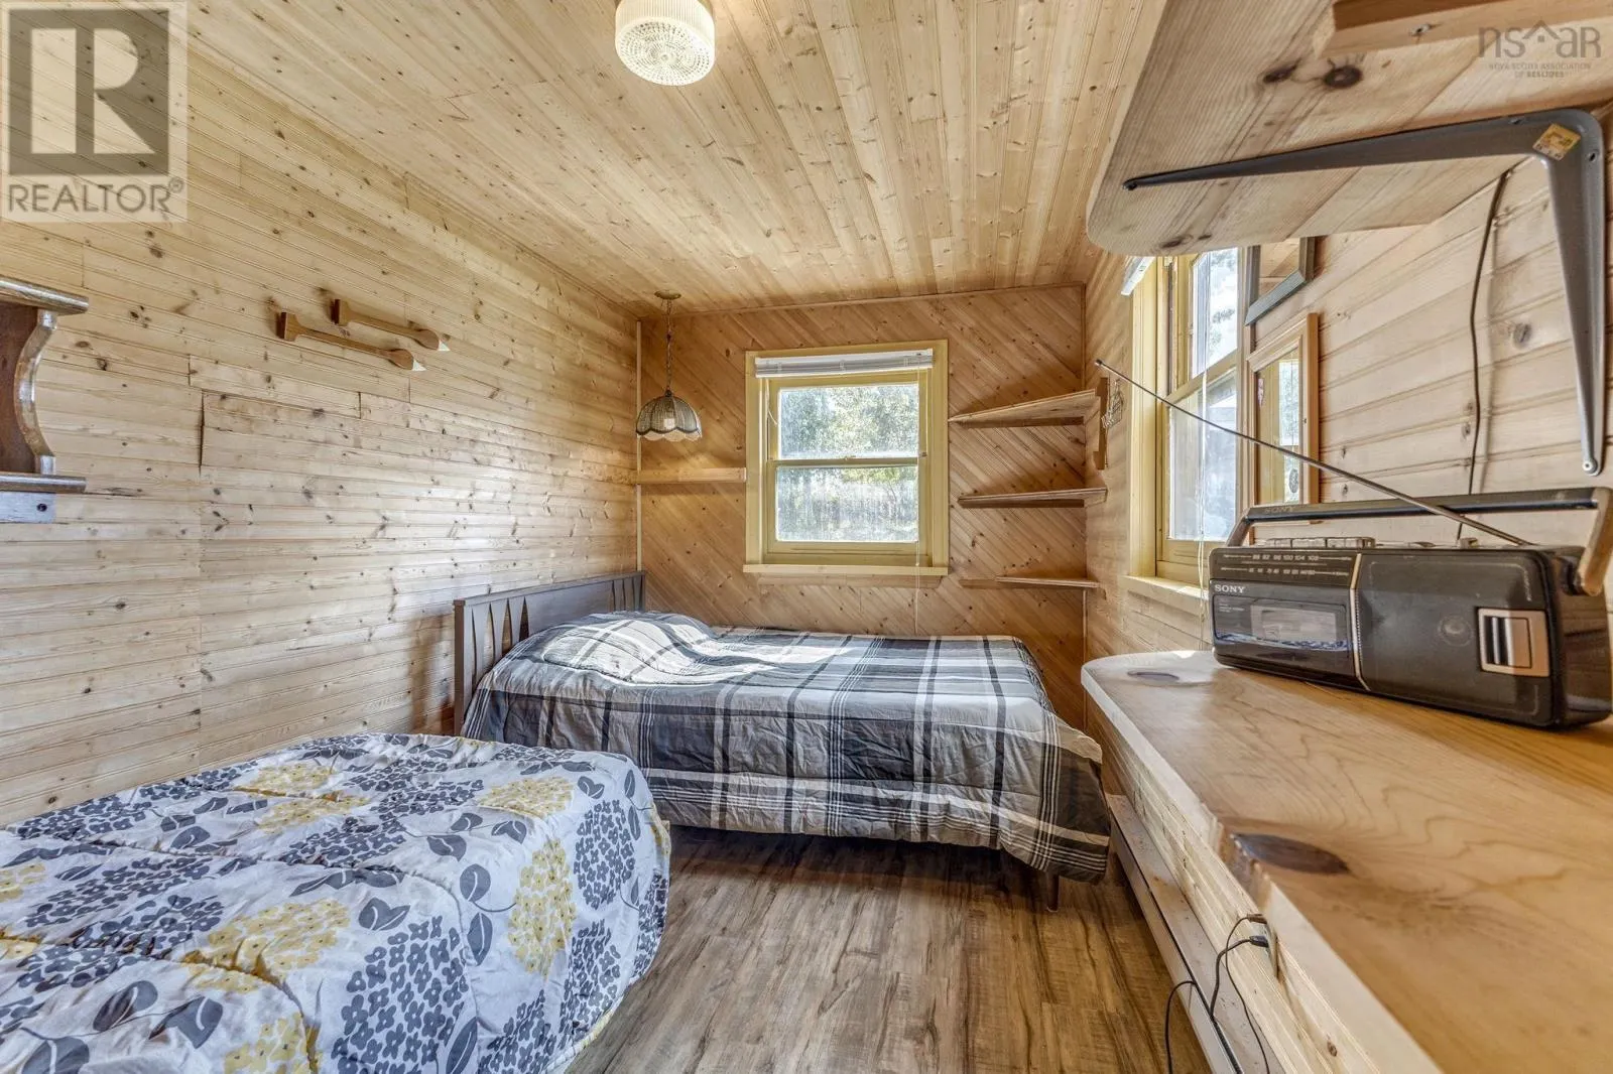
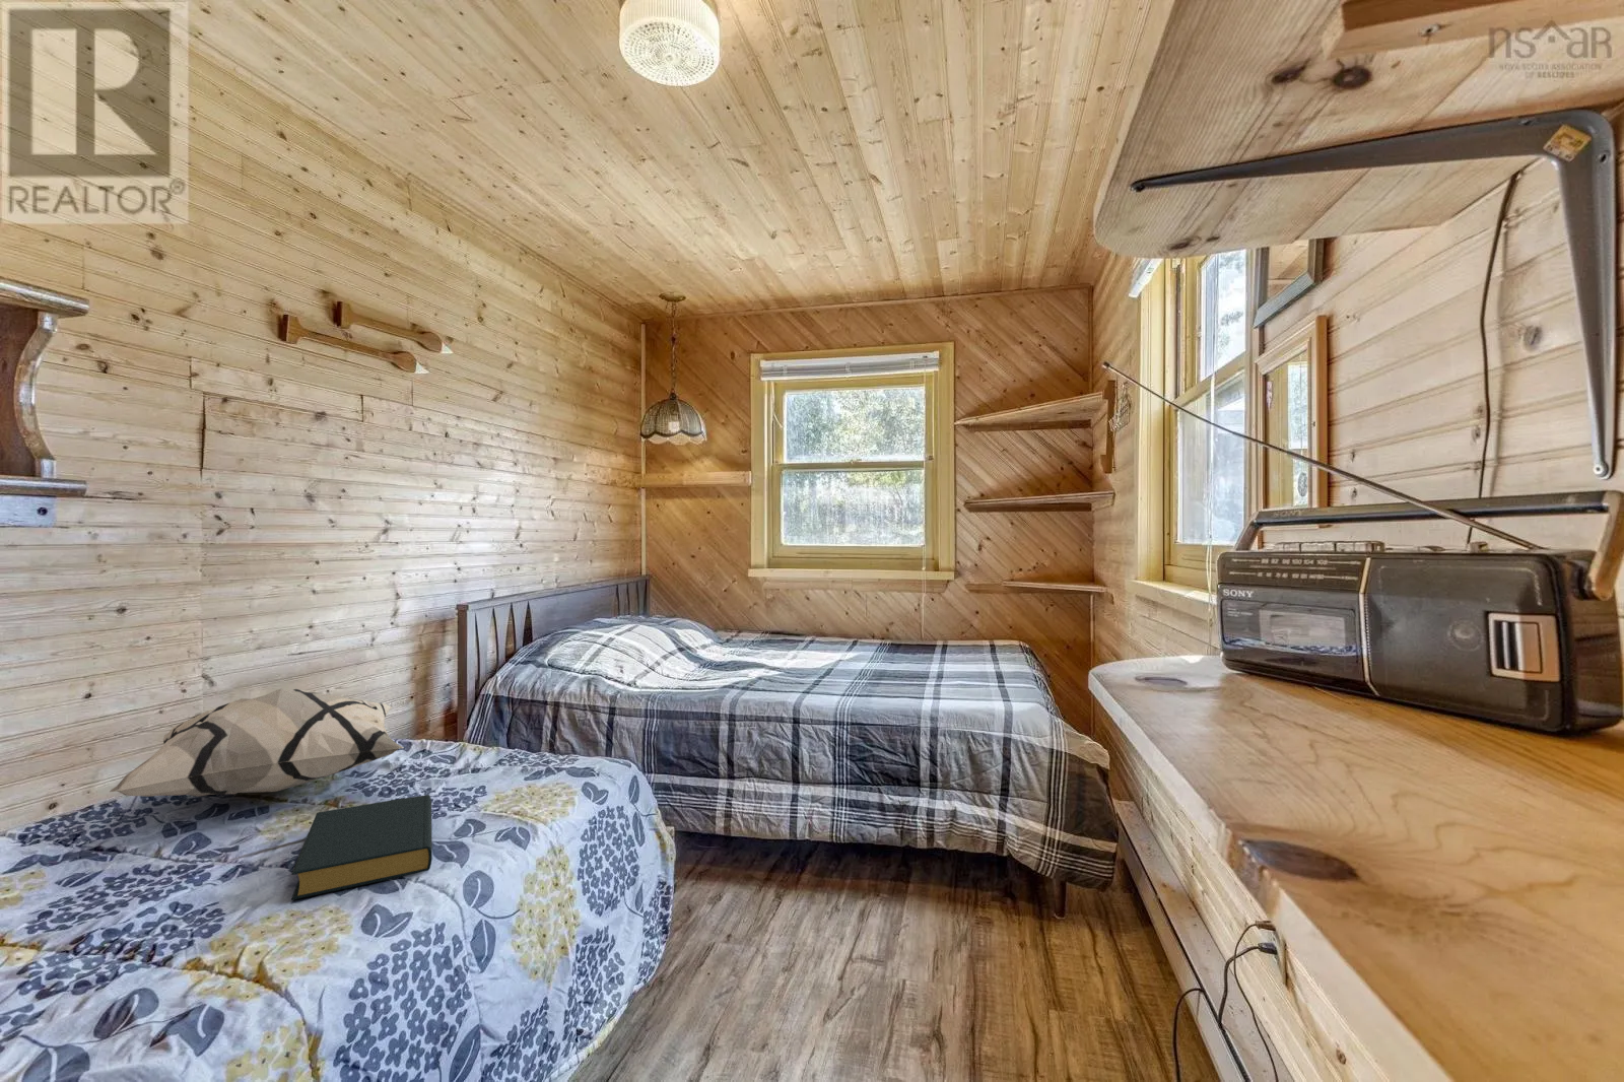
+ hardback book (371, 839)
+ decorative pillow (279, 740)
